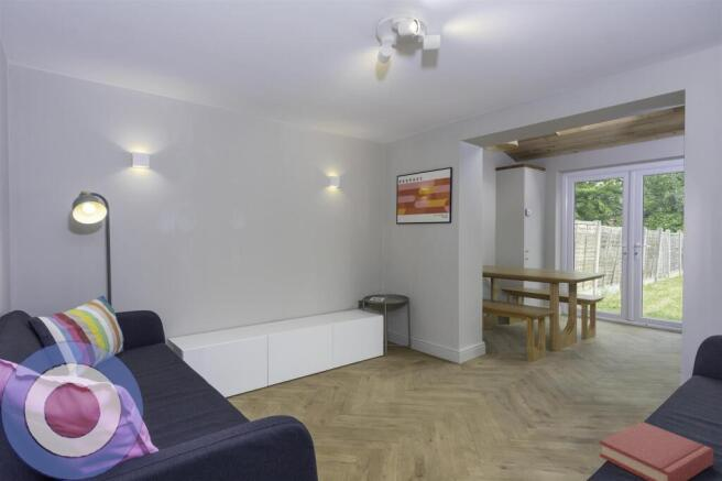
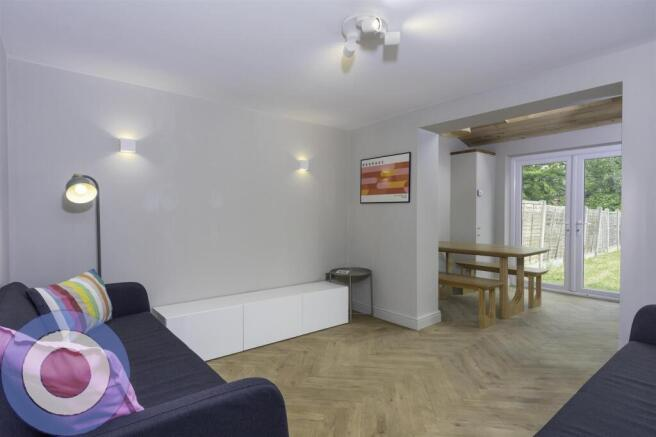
- hardback book (655, 452)
